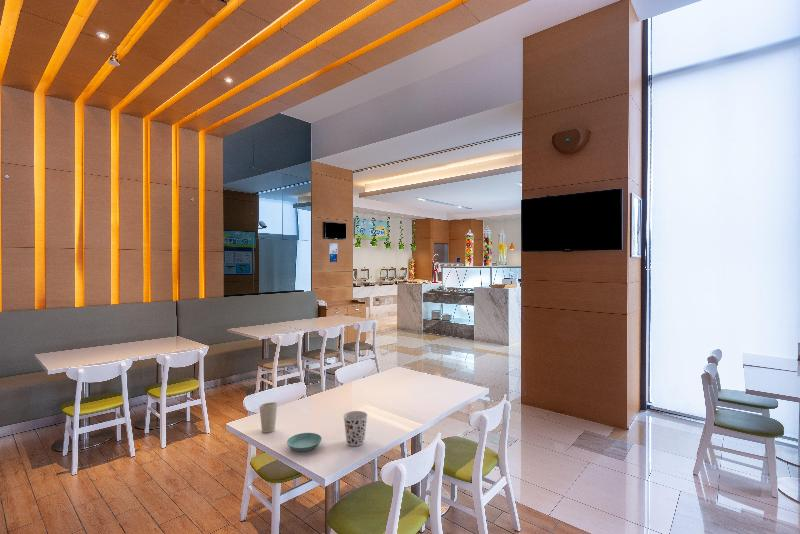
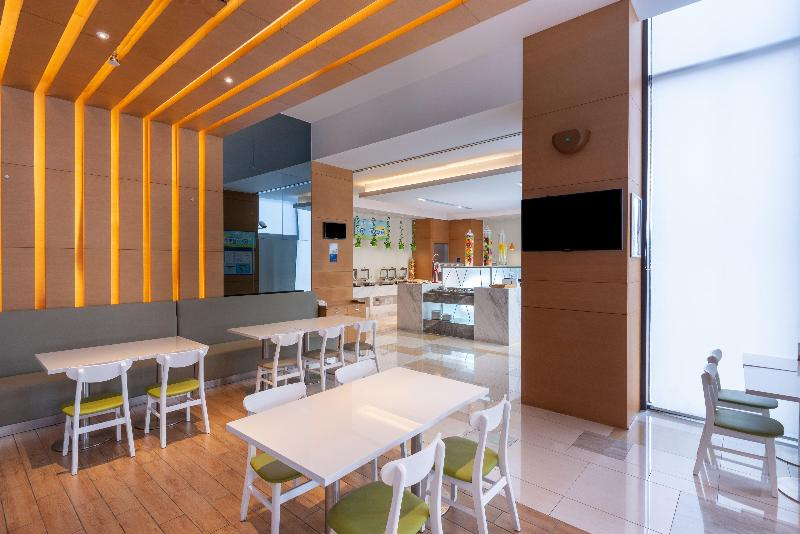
- saucer (304, 442)
- cup (268, 416)
- cup (355, 428)
